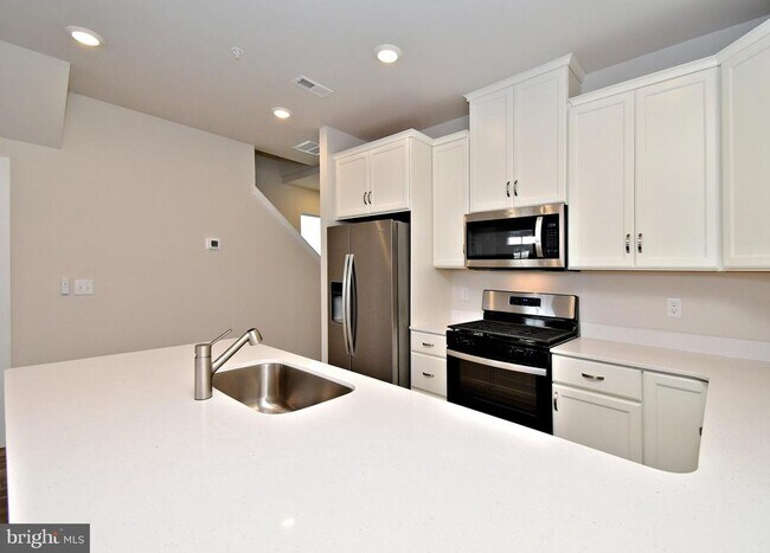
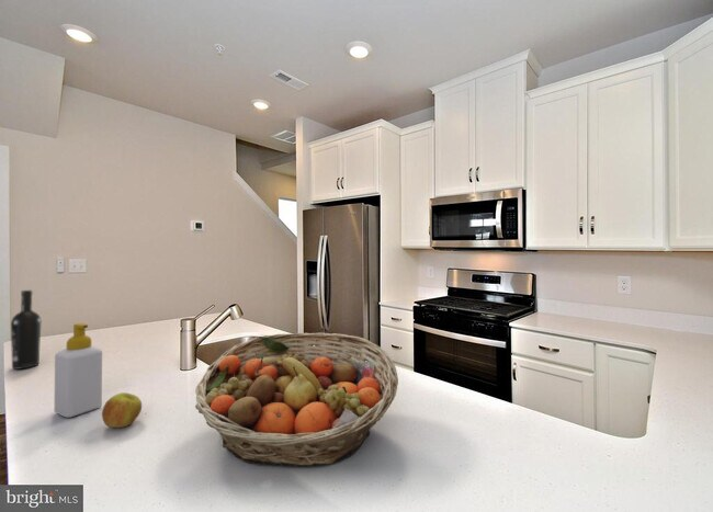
+ apple (122, 409)
+ fruit basket (298, 388)
+ soap bottle (78, 366)
+ wine bottle (25, 328)
